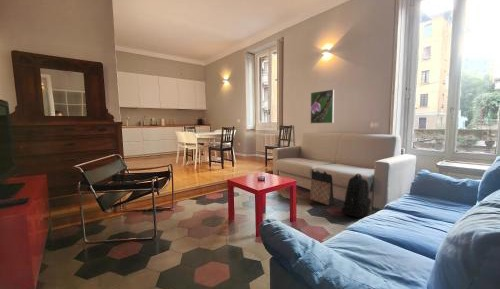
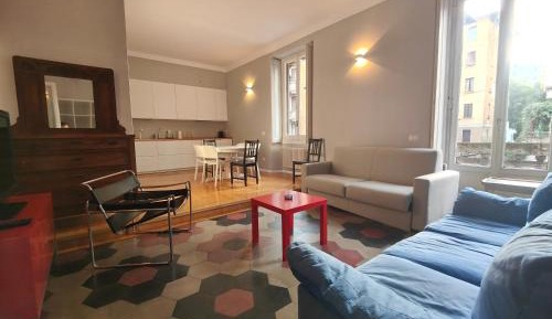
- bag (321, 185)
- backpack (357, 194)
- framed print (321, 107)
